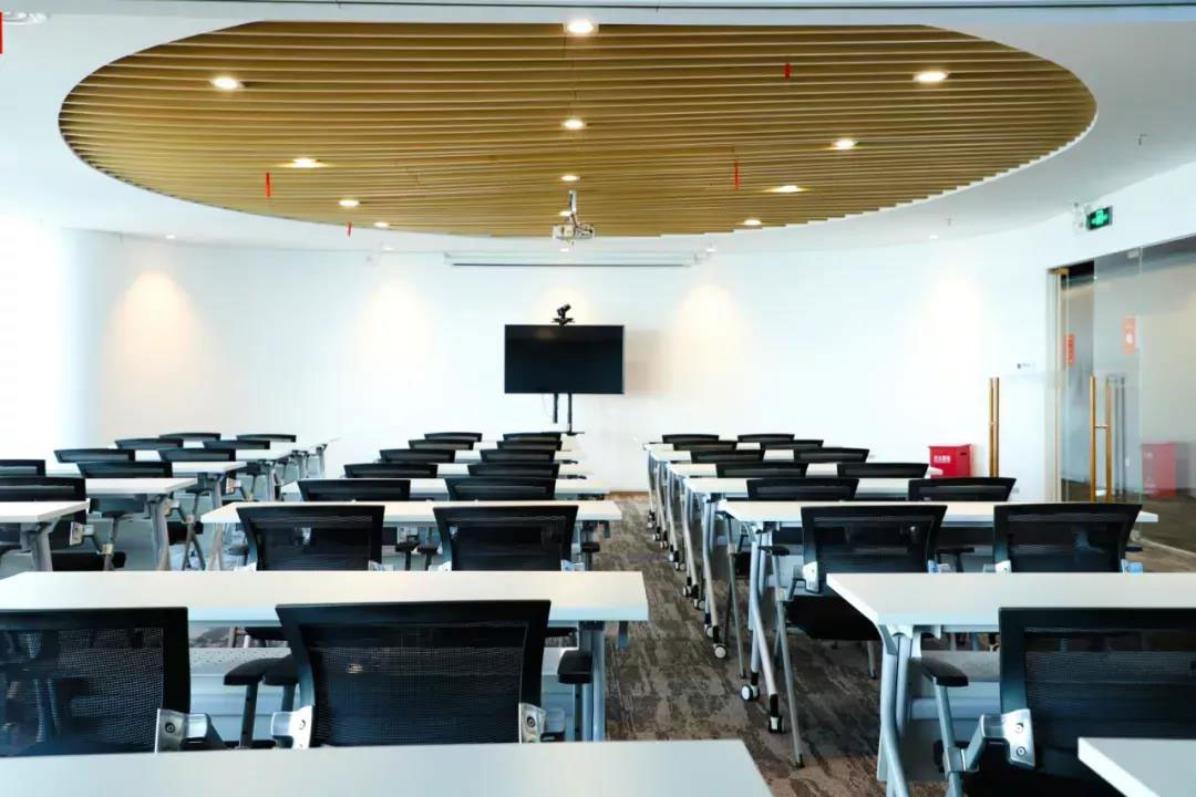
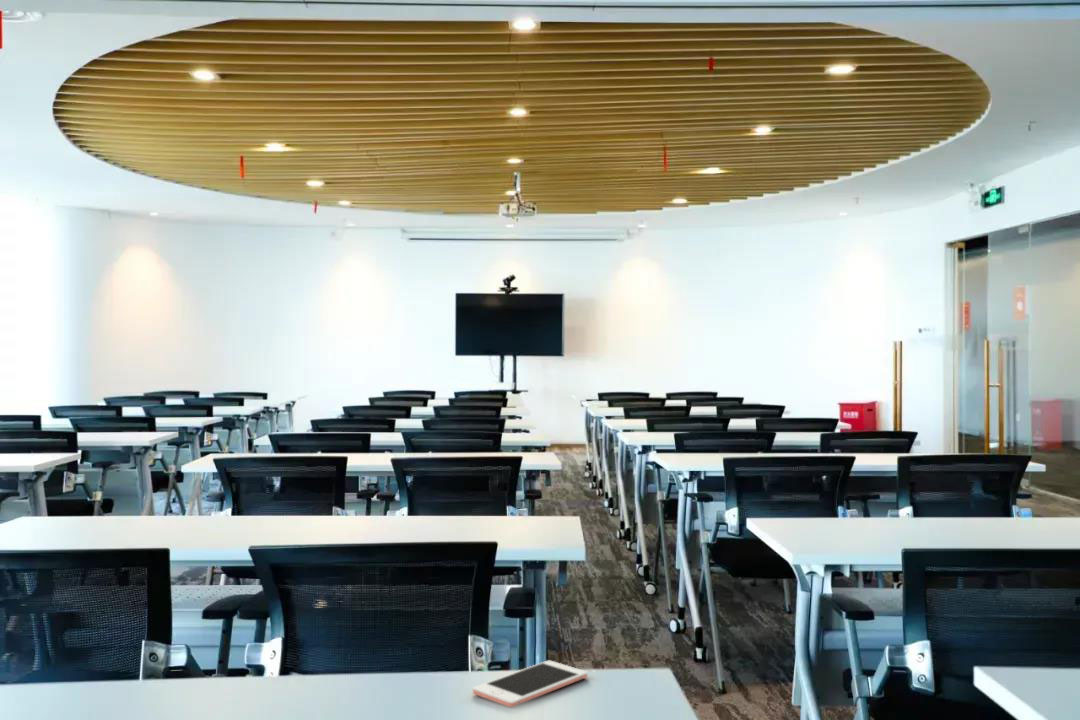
+ cell phone (531, 682)
